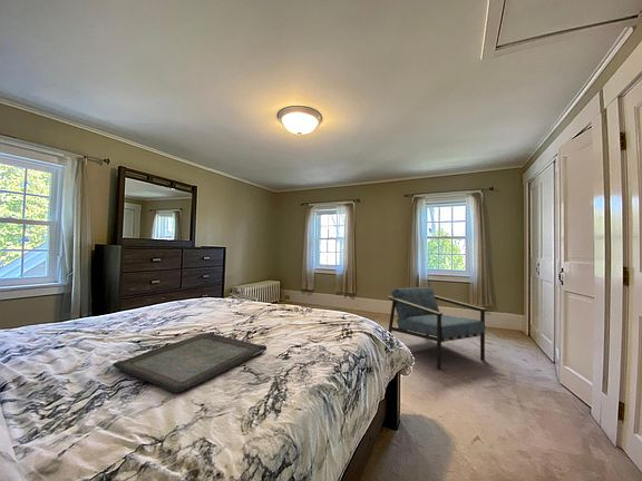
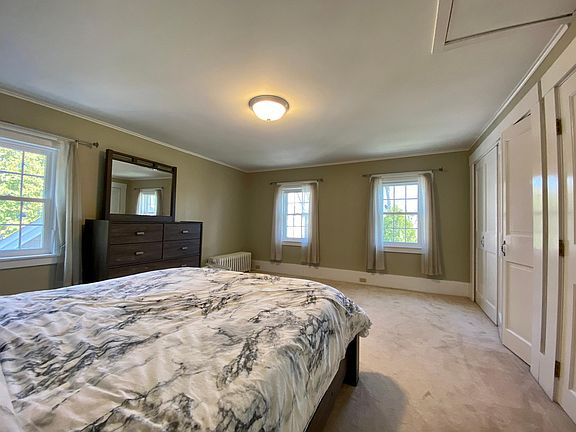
- armchair (432, 321)
- serving tray (195, 355)
